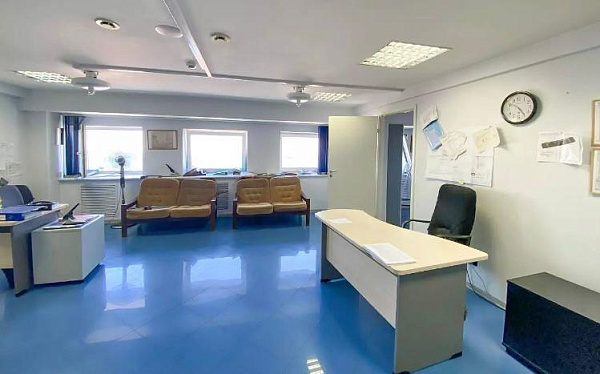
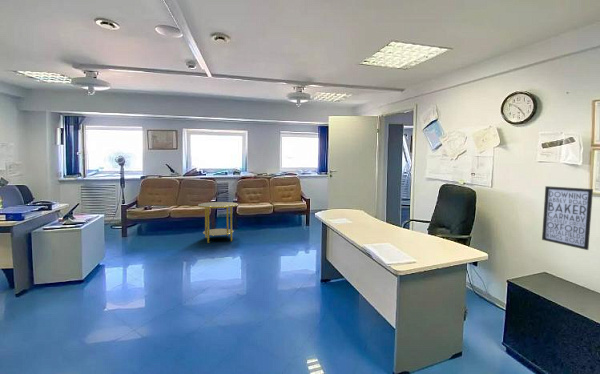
+ side table (218, 229)
+ wall art (565, 216)
